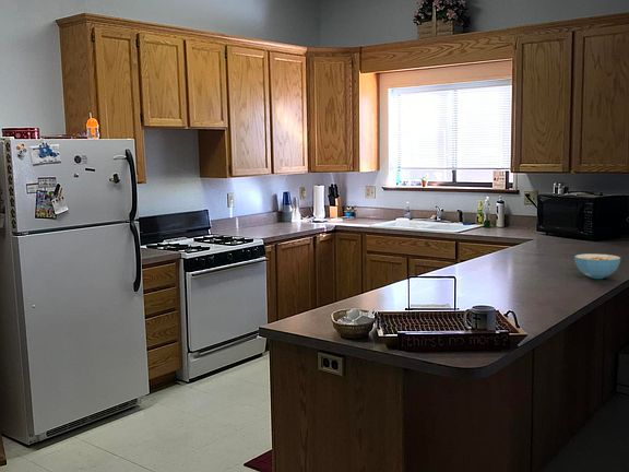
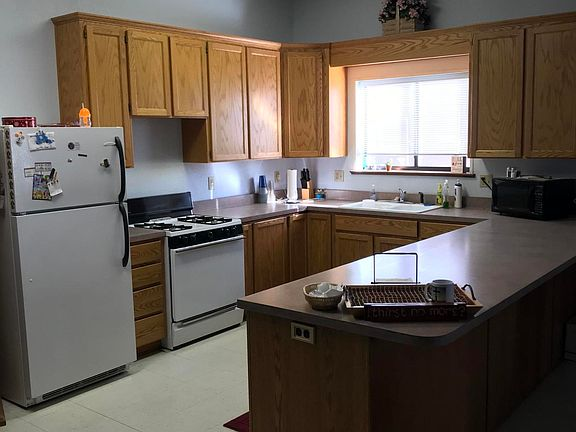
- cereal bowl (596, 267)
